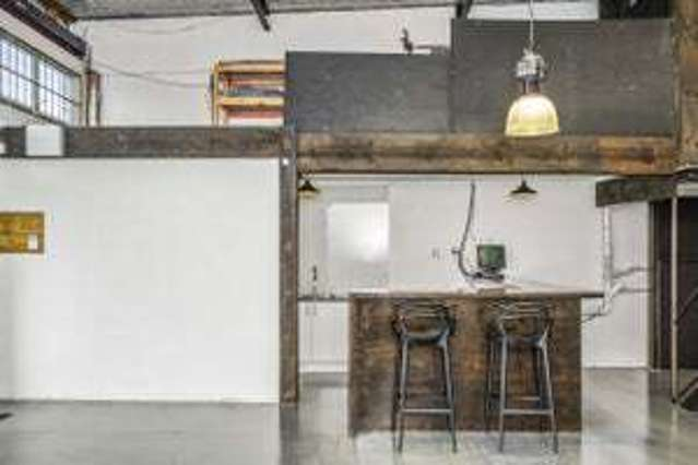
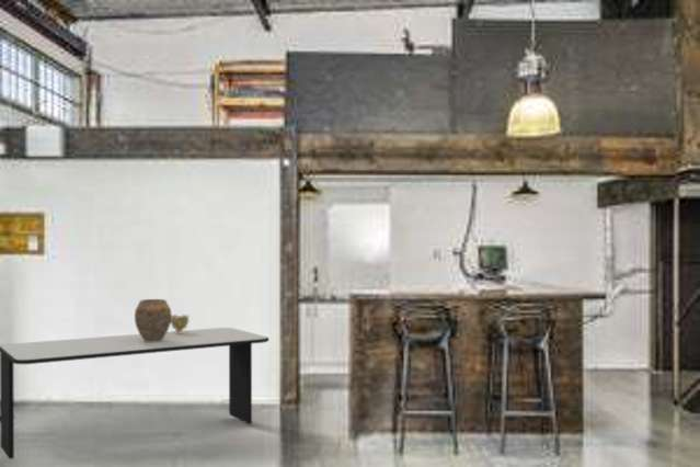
+ decorative bowl (179, 323)
+ vase (152, 320)
+ dining table (131, 354)
